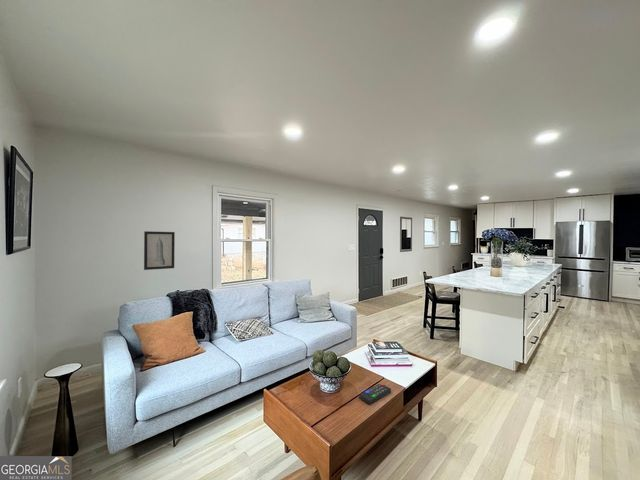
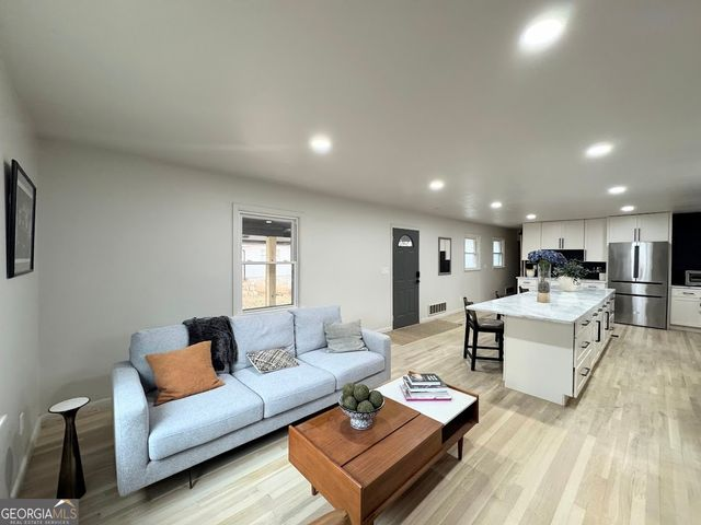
- remote control (375, 392)
- wall art (159, 250)
